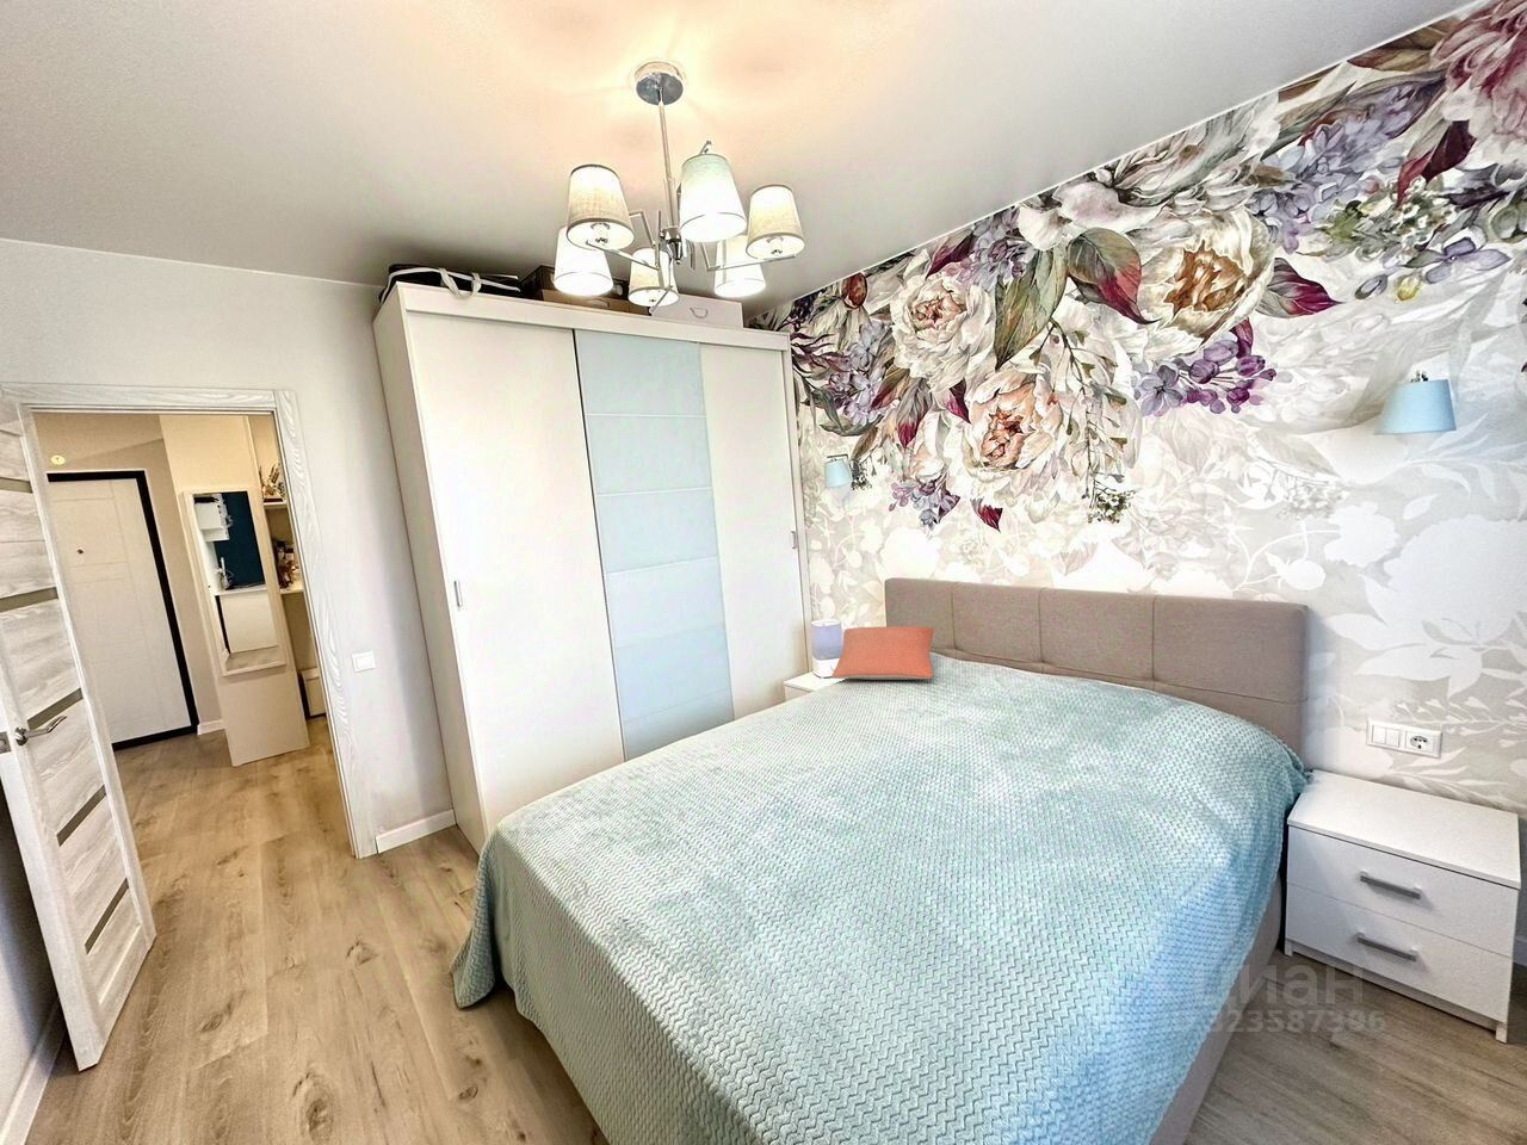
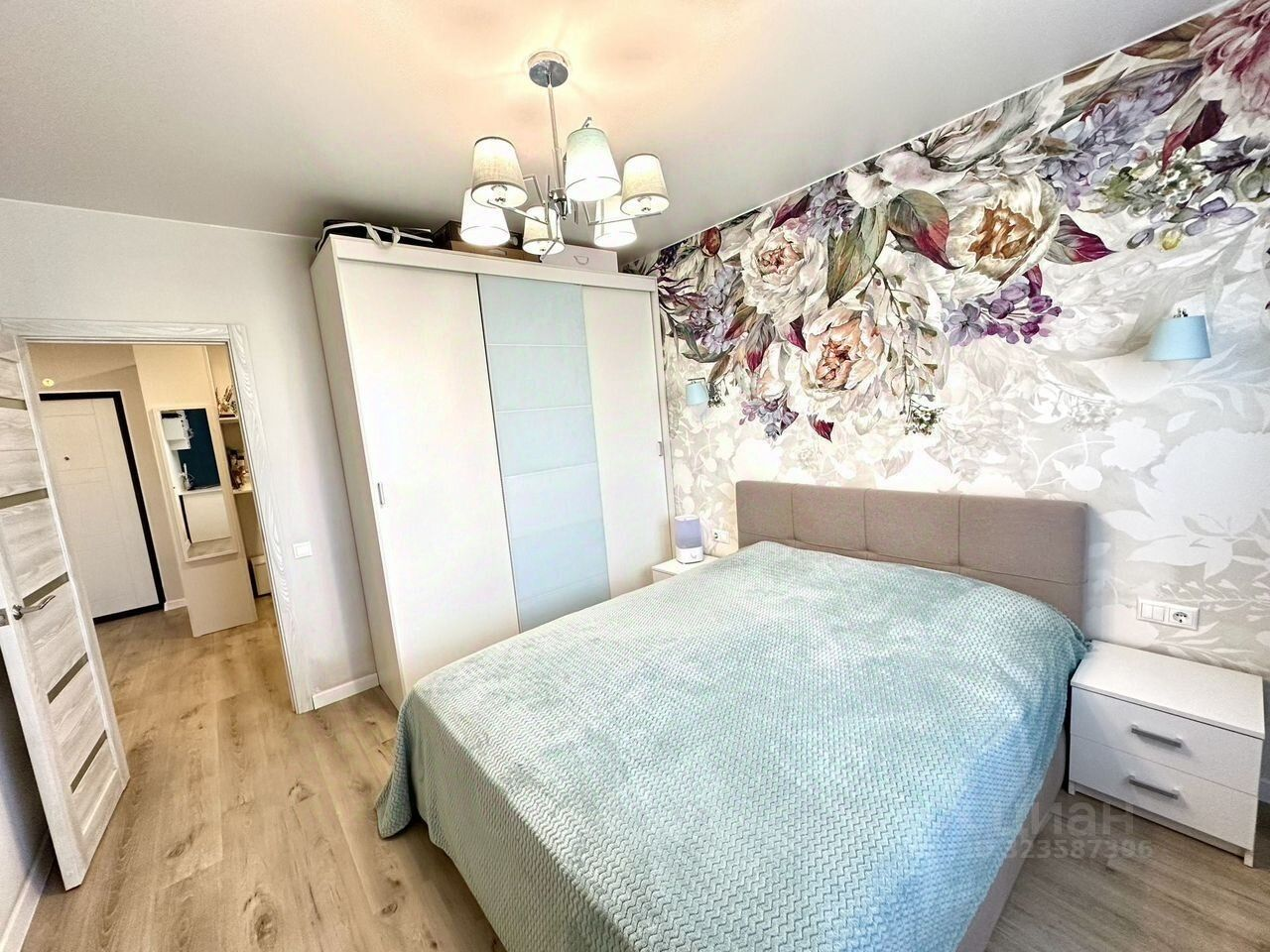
- pillow (884, 651)
